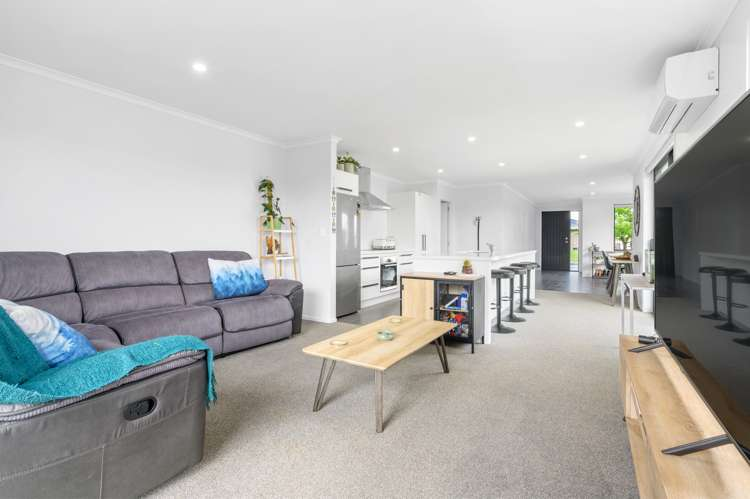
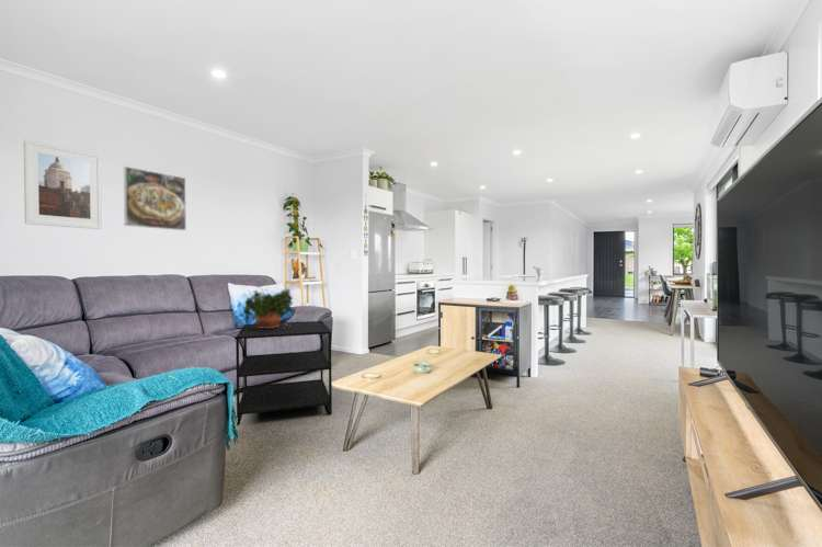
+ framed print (156, 200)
+ side table (285, 366)
+ potted plant (266, 308)
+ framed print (65, 187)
